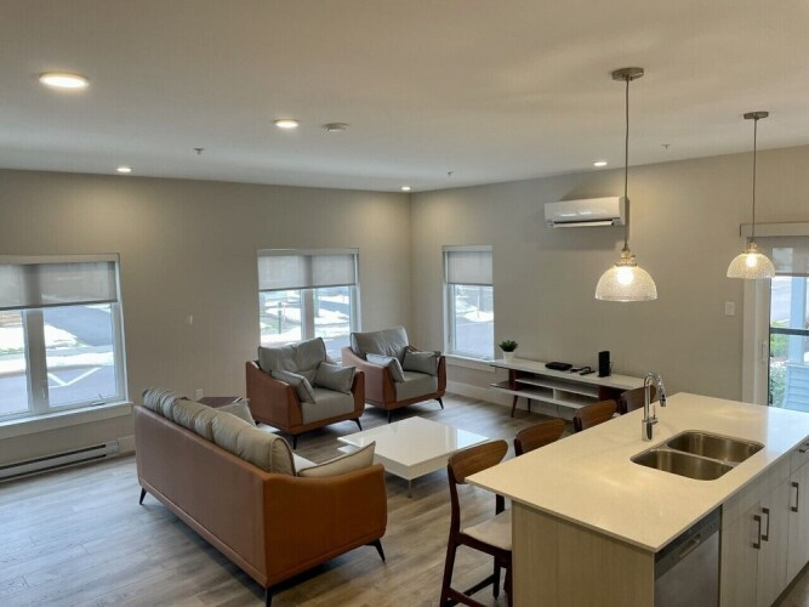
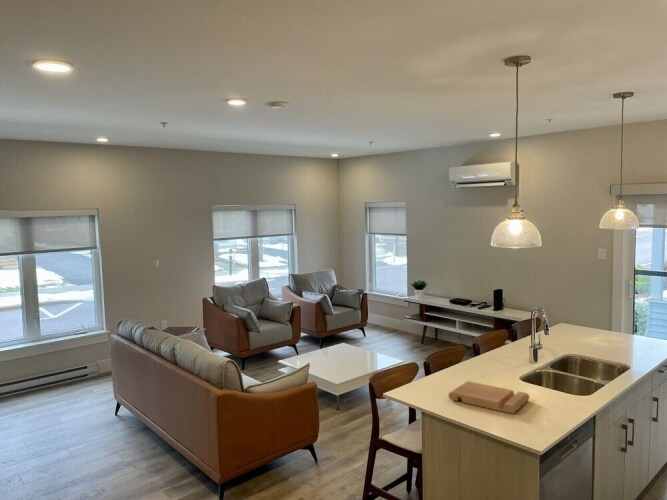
+ cutting board (488, 396)
